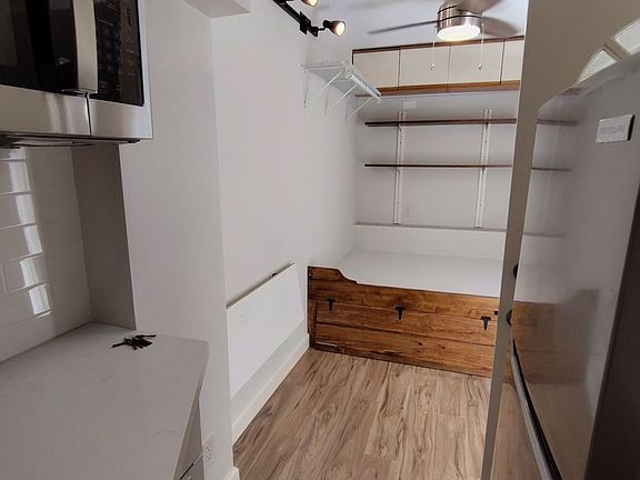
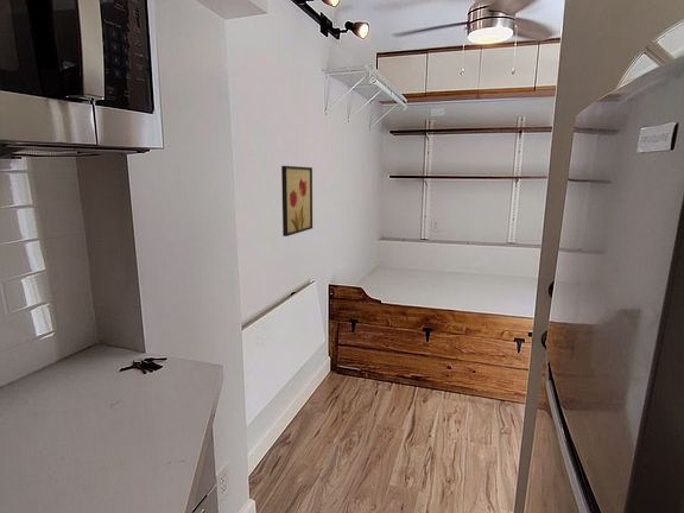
+ wall art (297, 200)
